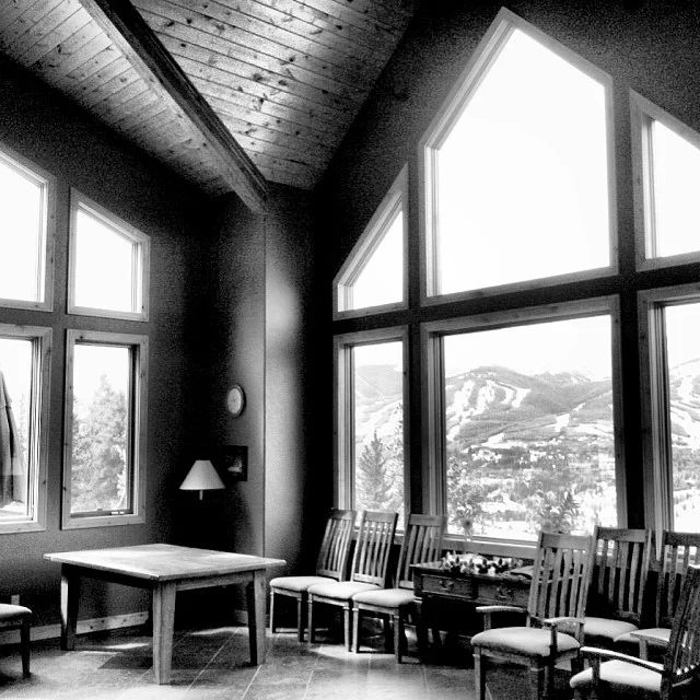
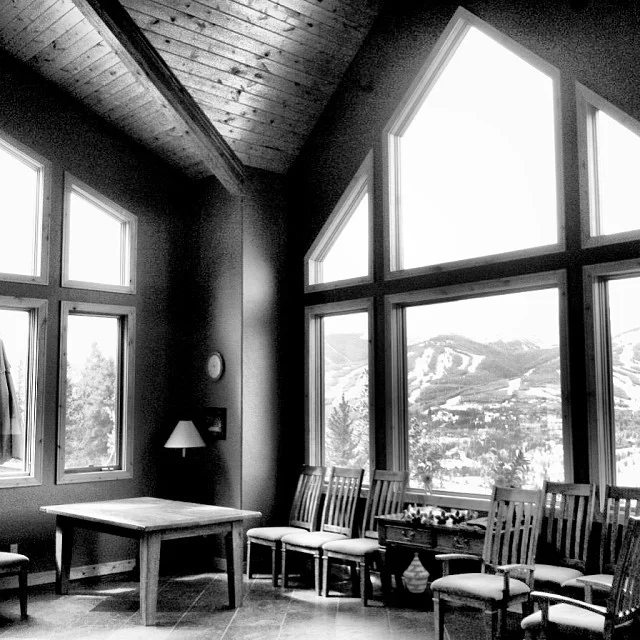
+ woven basket (416, 572)
